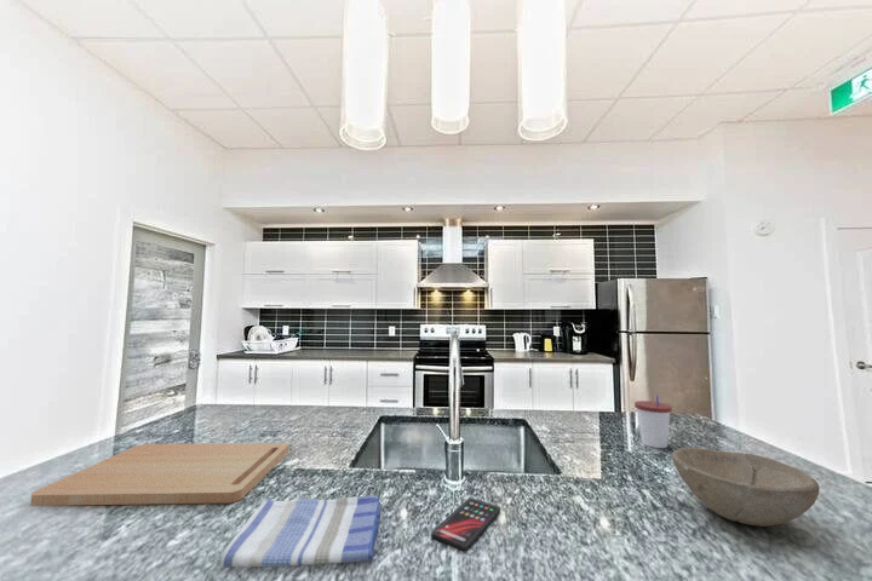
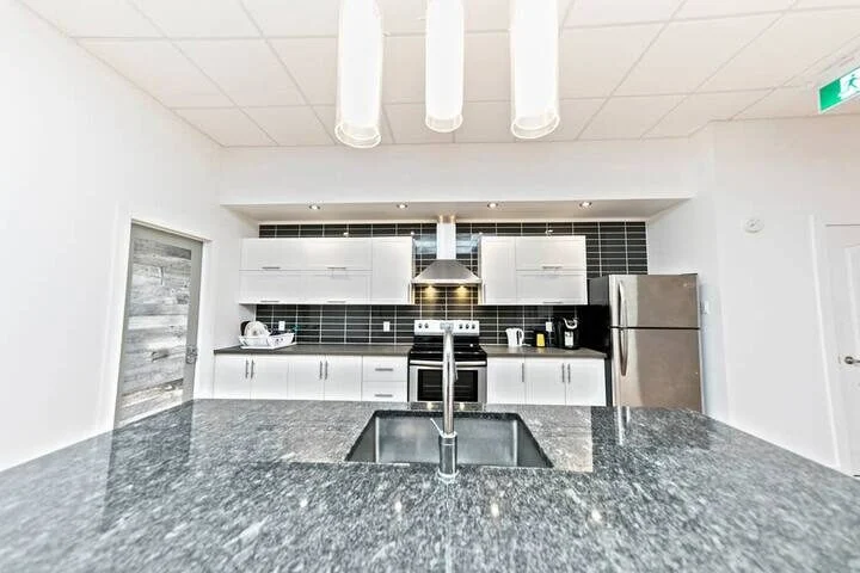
- bowl (740, 489)
- cup (653, 419)
- smartphone (467, 520)
- cutting board (180, 468)
- dish towel (310, 527)
